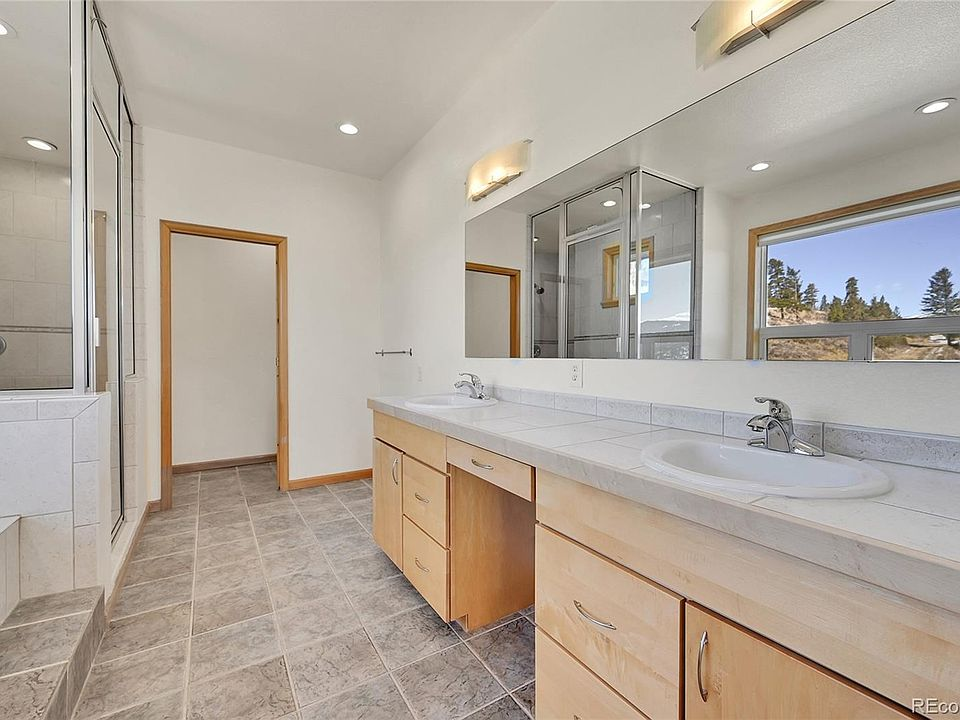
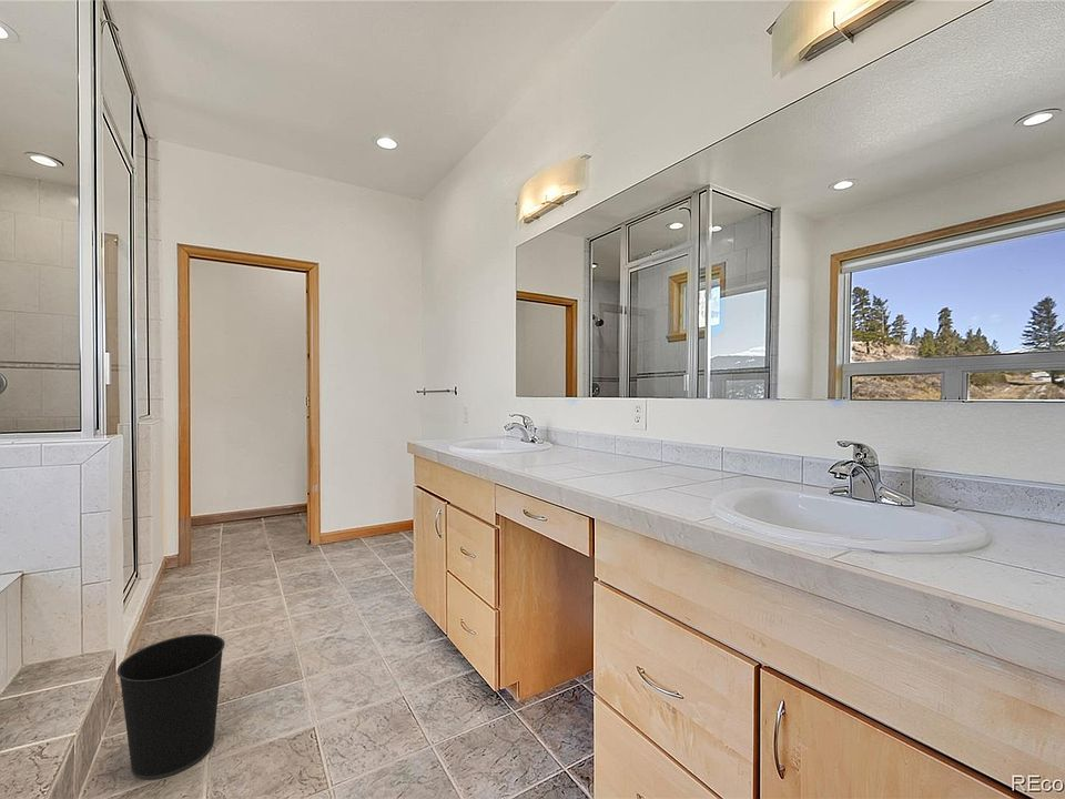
+ wastebasket (174, 704)
